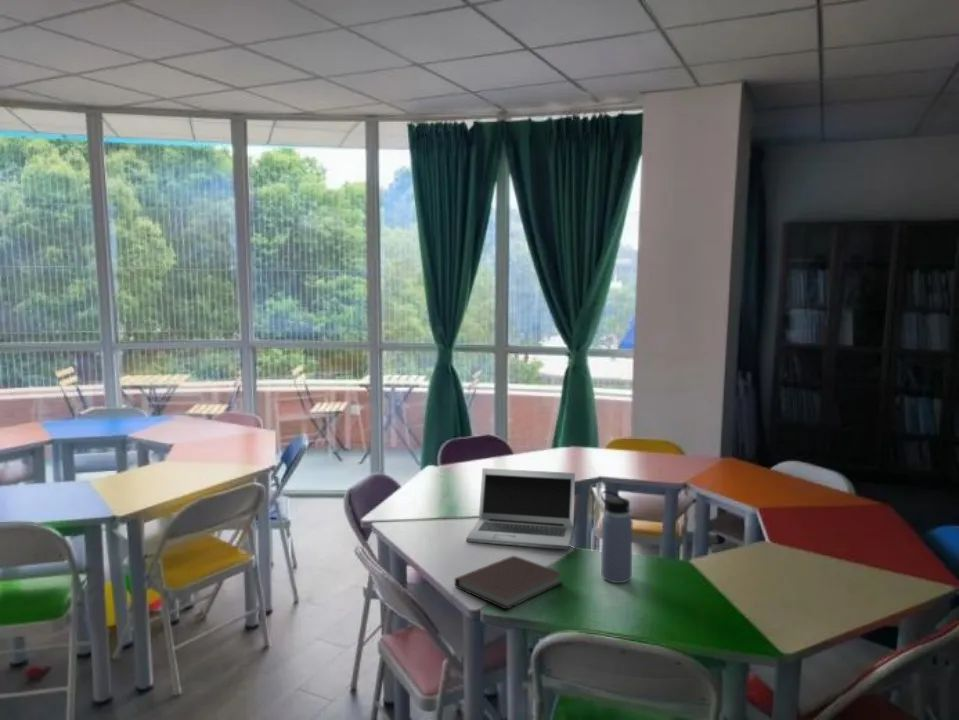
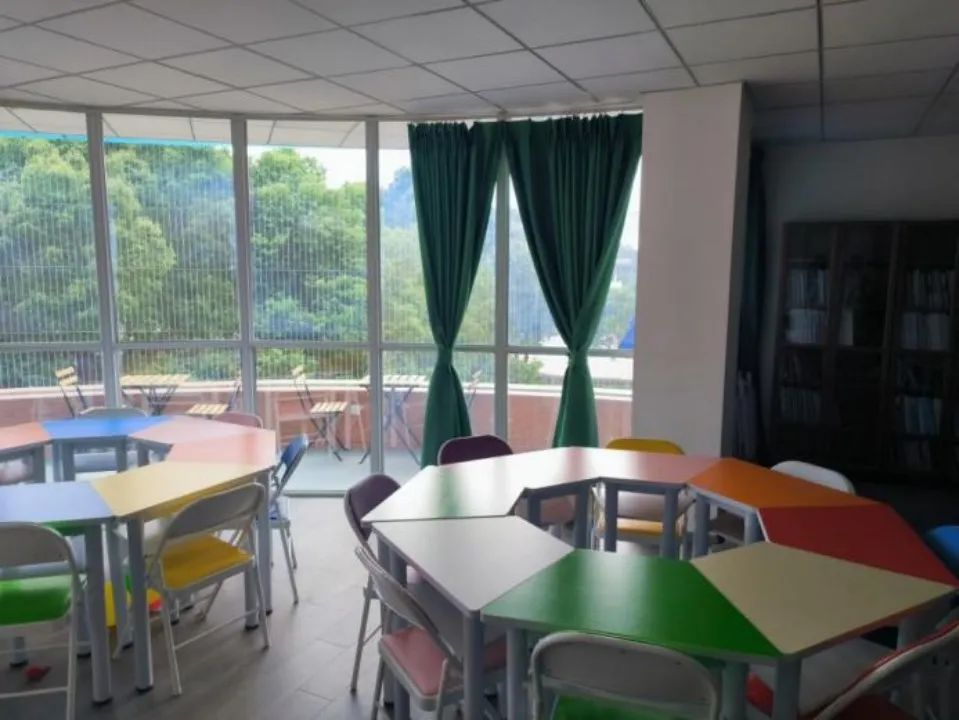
- notebook (509, 579)
- laptop (522, 506)
- water bottle (616, 533)
